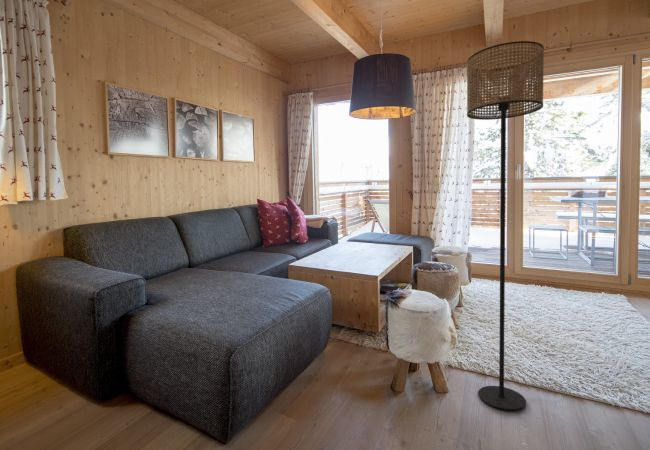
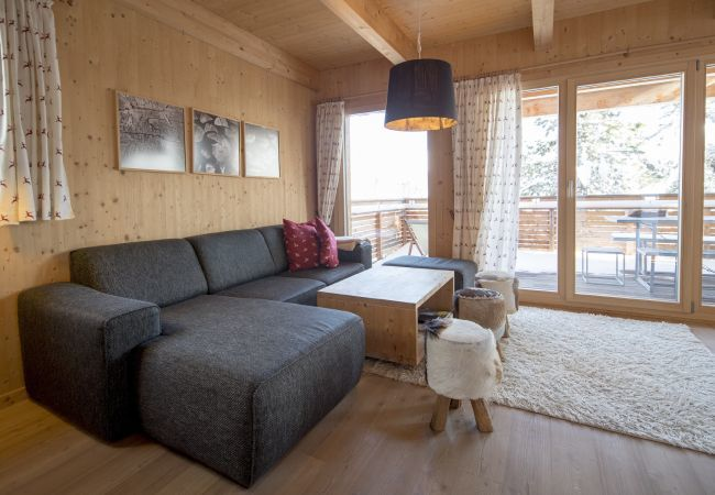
- floor lamp (502, 232)
